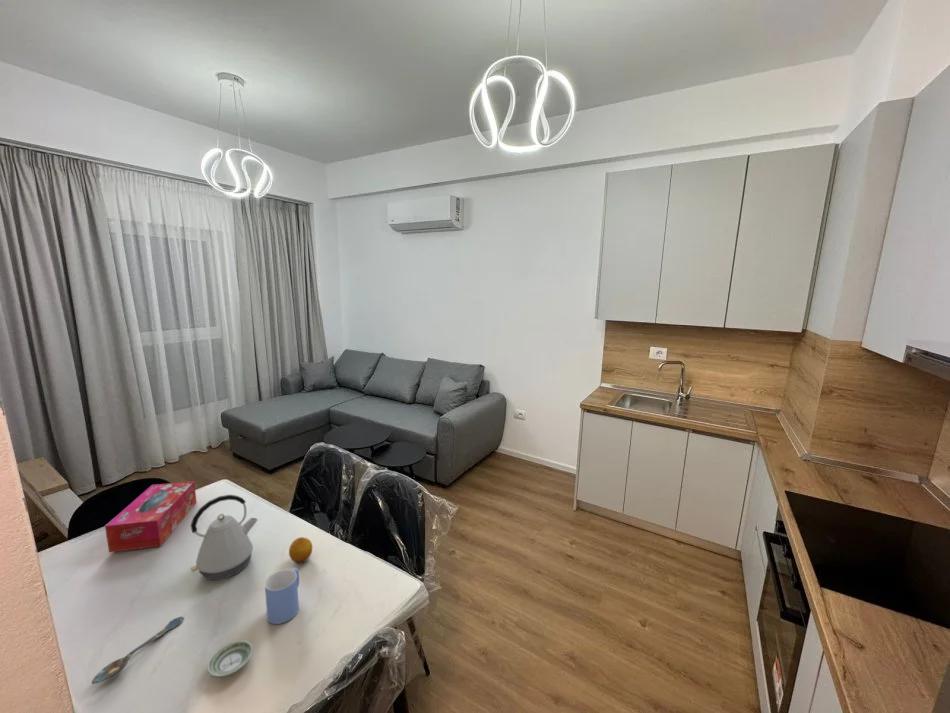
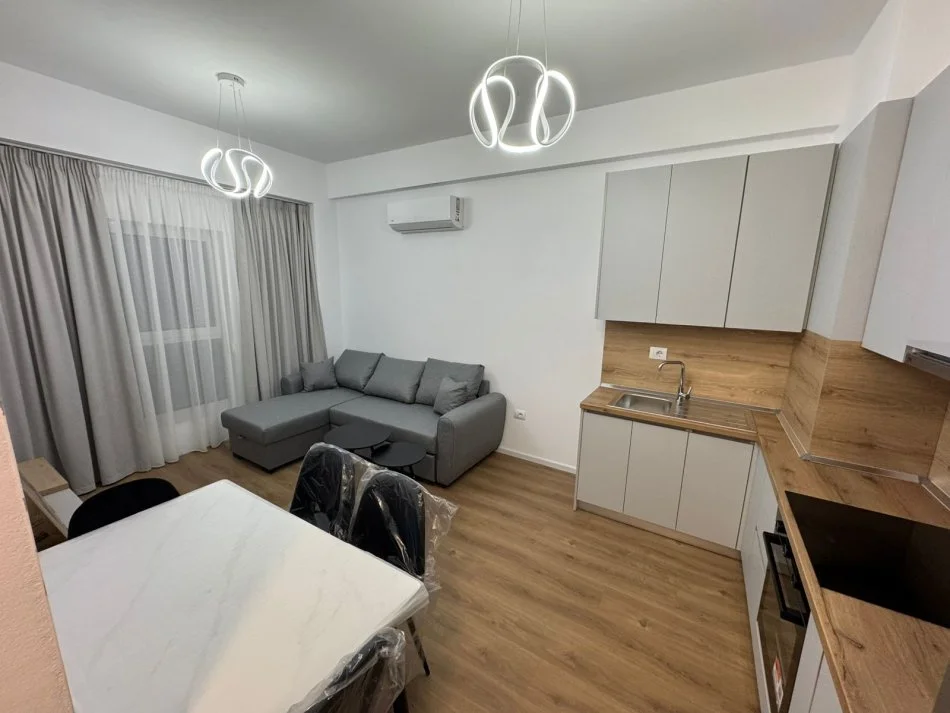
- kettle (225, 531)
- mug (287, 591)
- fruit (300, 549)
- spoon (143, 645)
- tissue box (155, 513)
- saucer (231, 660)
